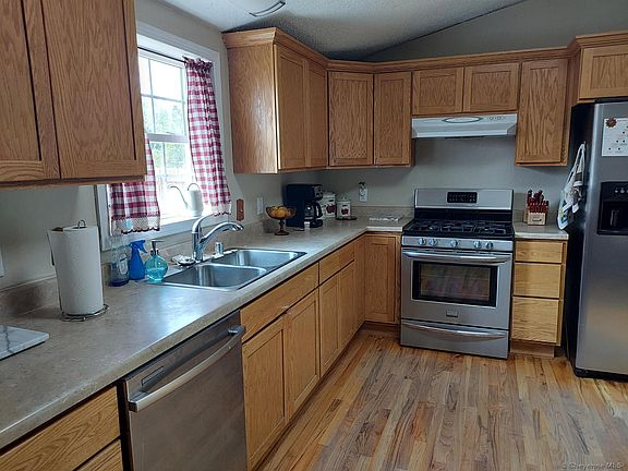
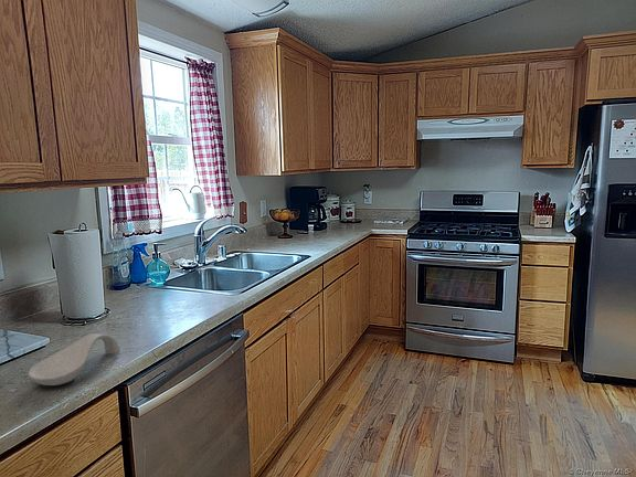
+ spoon rest (77, 357)
